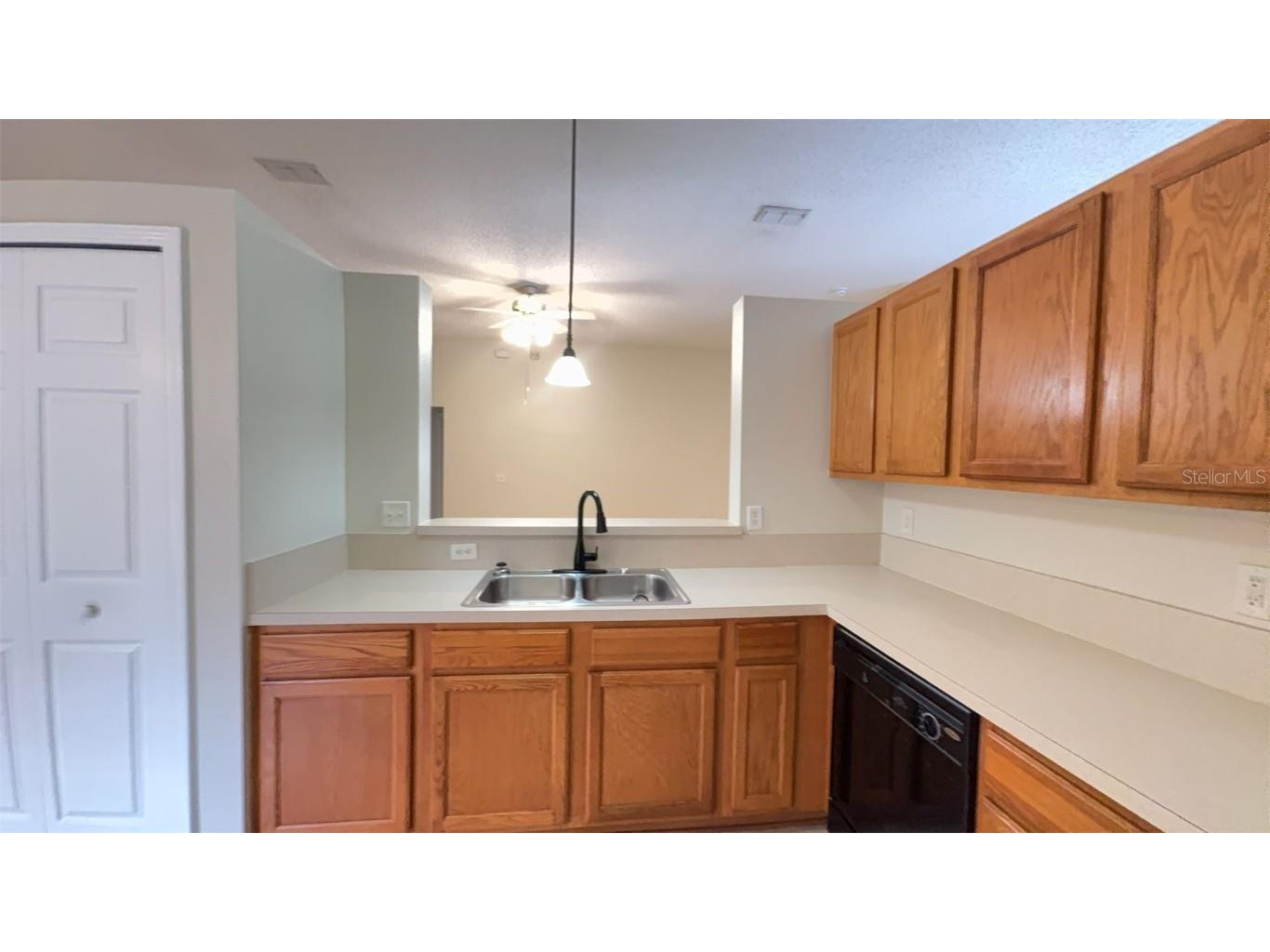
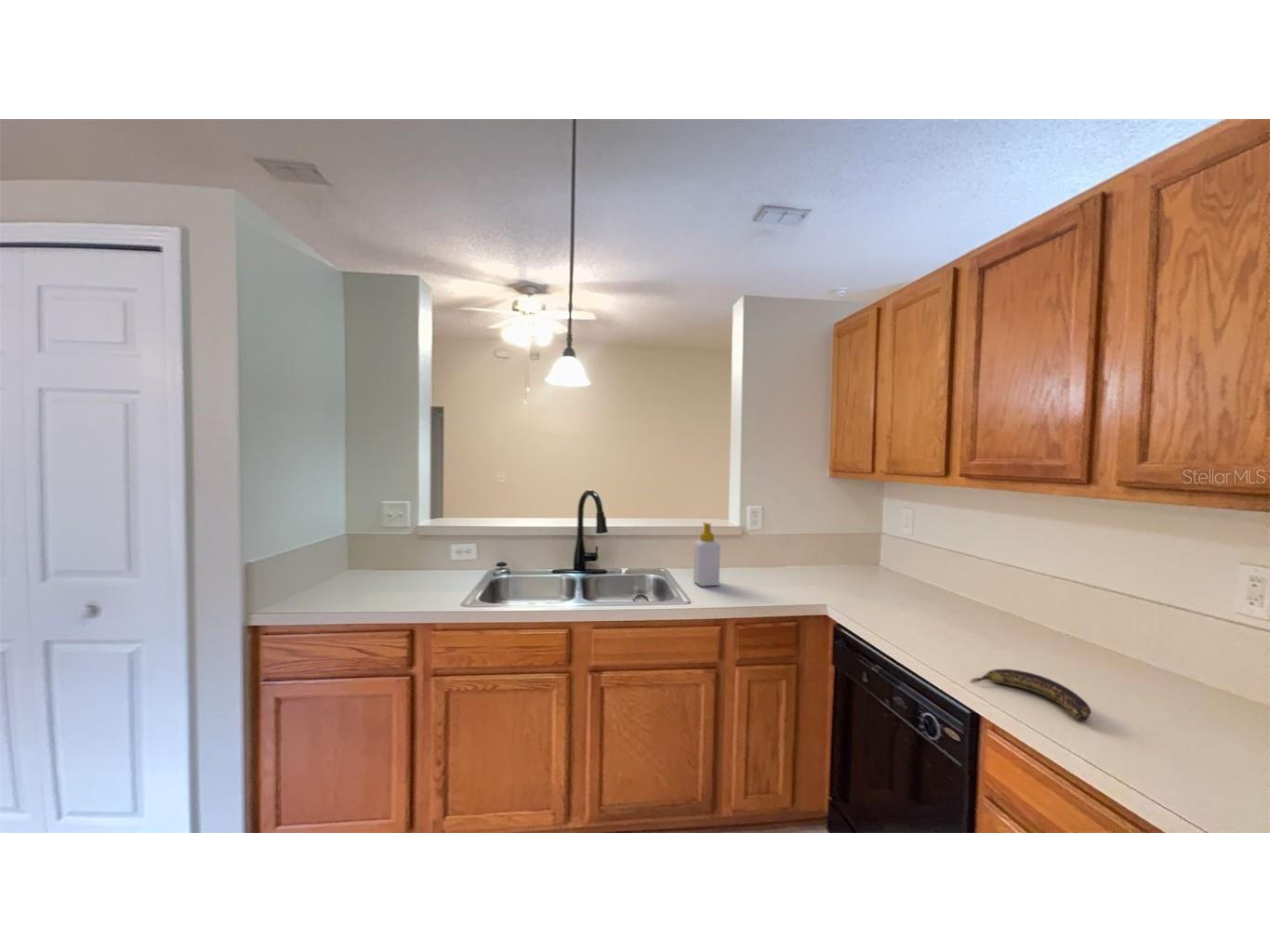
+ banana (1033, 688)
+ soap bottle (707, 553)
